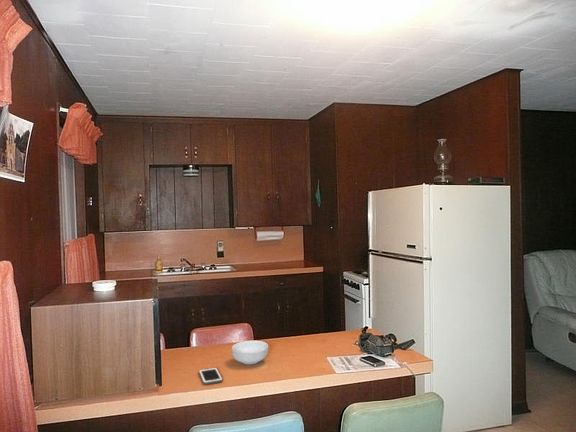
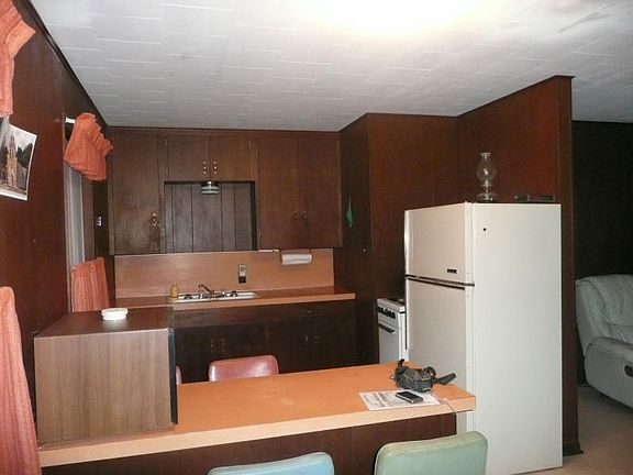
- cereal bowl (250, 353)
- cell phone (210, 375)
